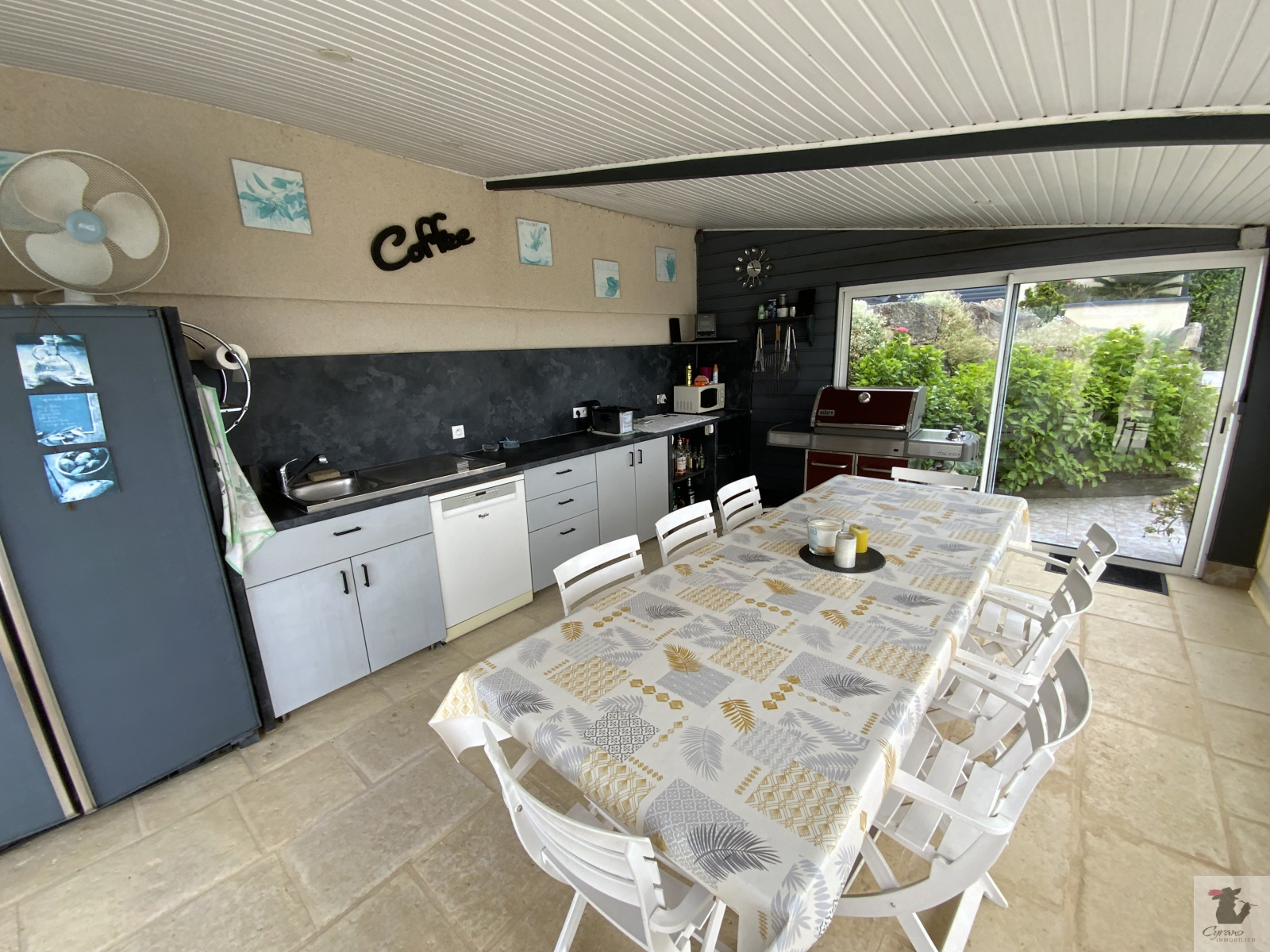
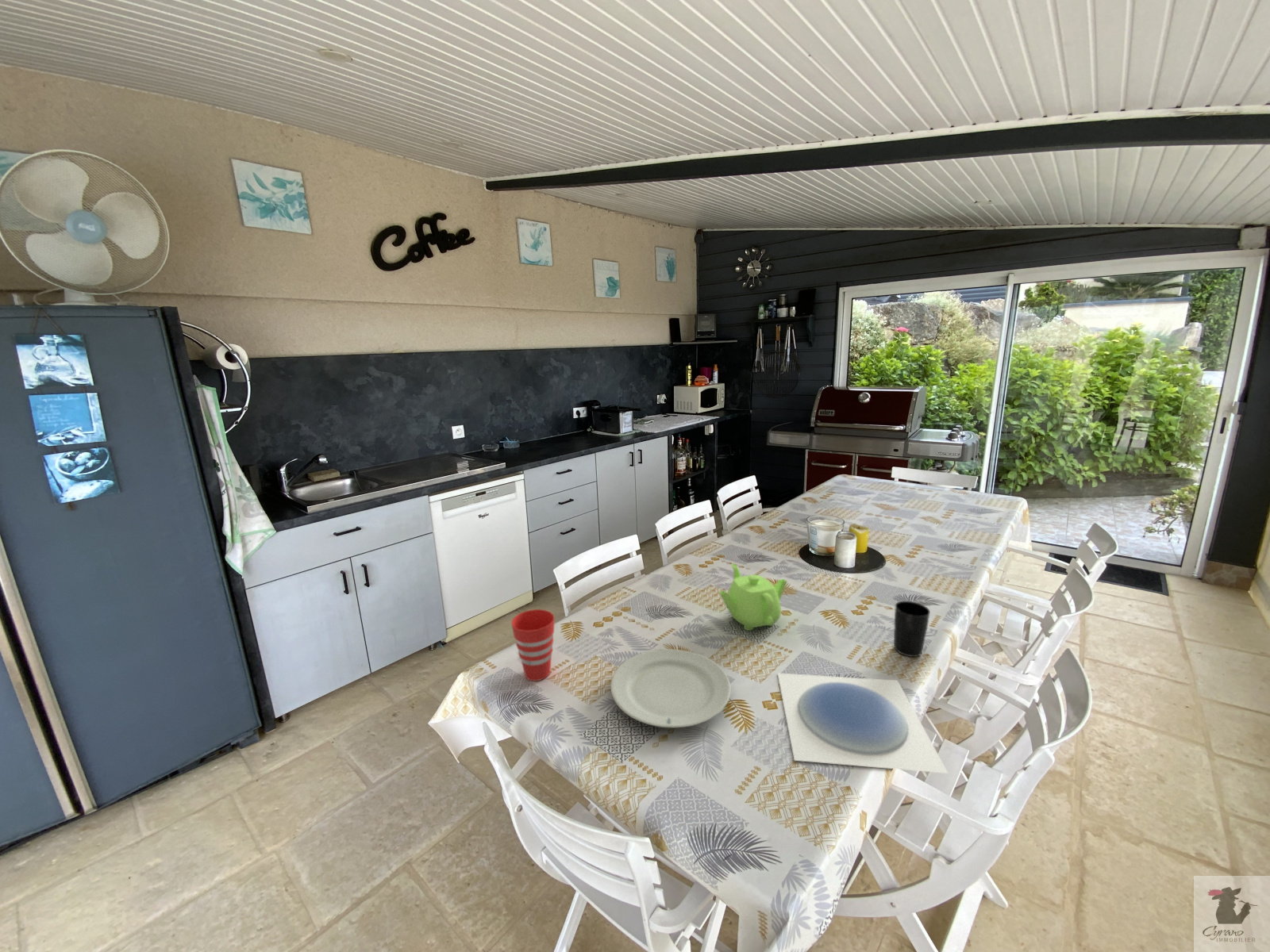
+ cup (910, 629)
+ chinaware (670, 688)
+ cup (535, 647)
+ teapot (751, 597)
+ plate (852, 711)
